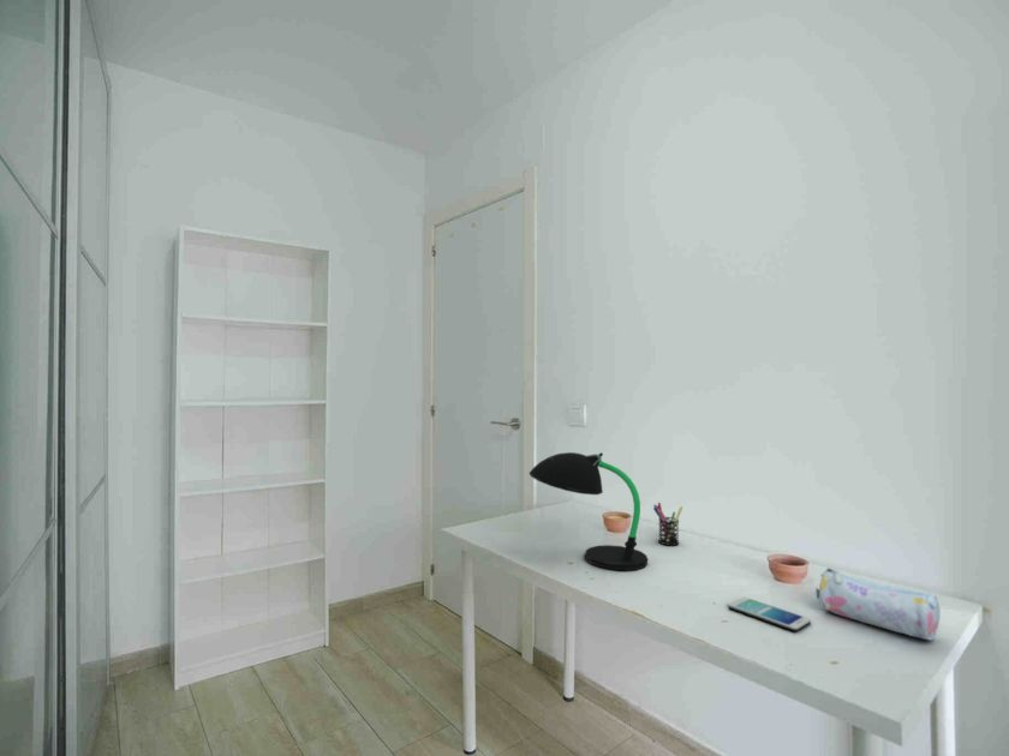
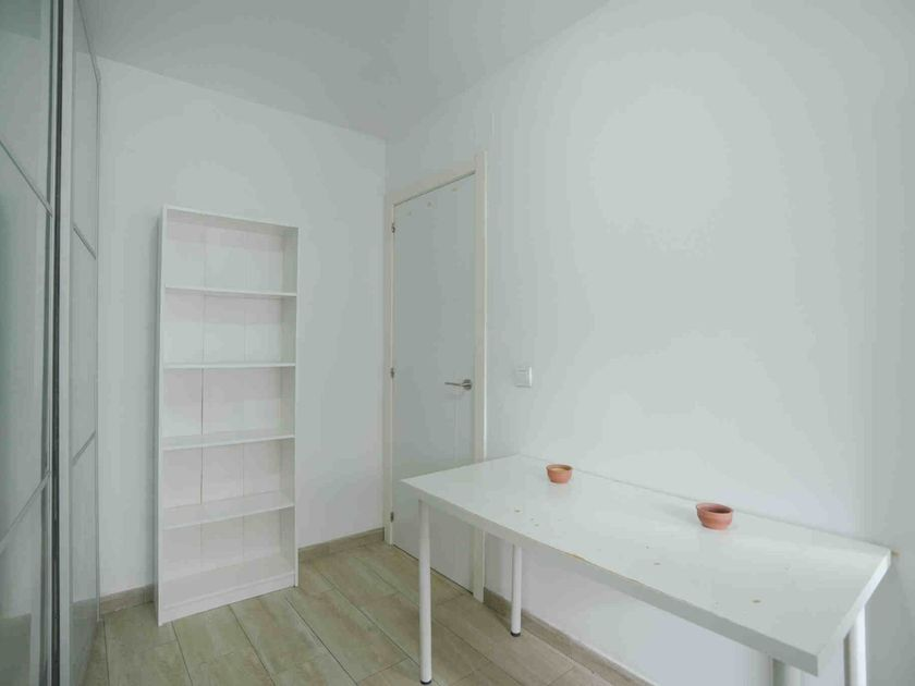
- pen holder (668, 522)
- desk lamp (585, 493)
- pencil case (876, 601)
- smartphone (768, 612)
